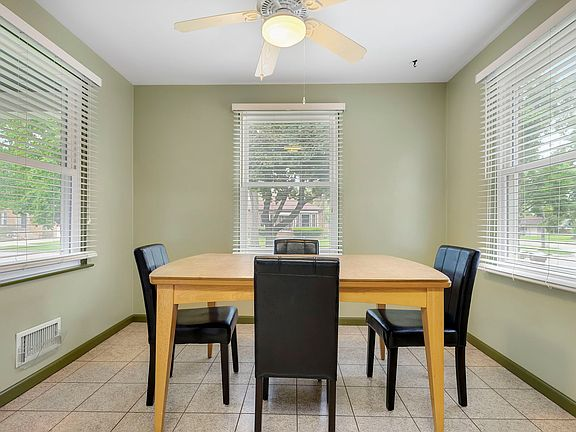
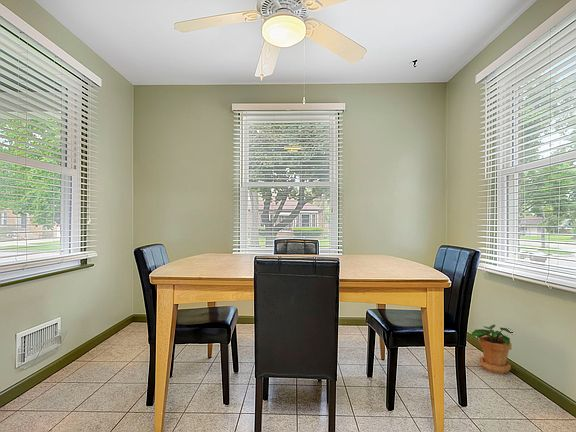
+ potted plant (489, 346)
